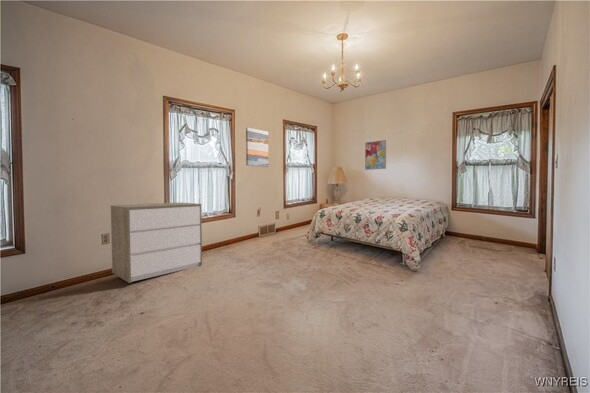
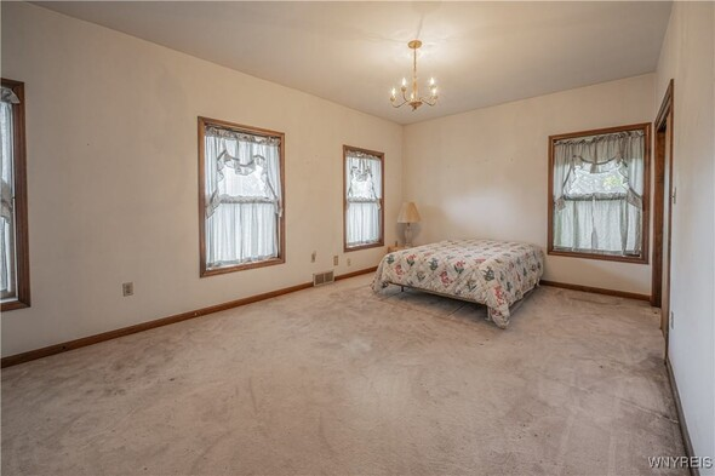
- wall art (257, 148)
- dresser (158, 236)
- wall art (375, 155)
